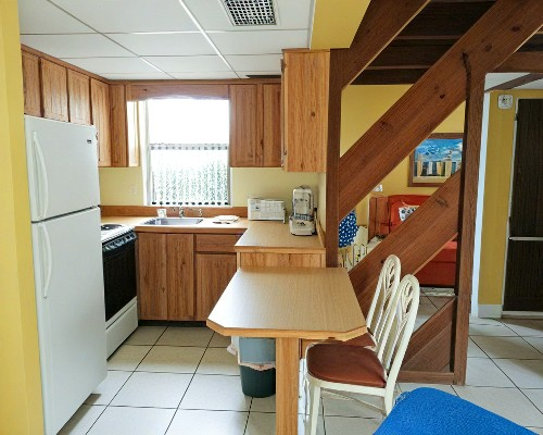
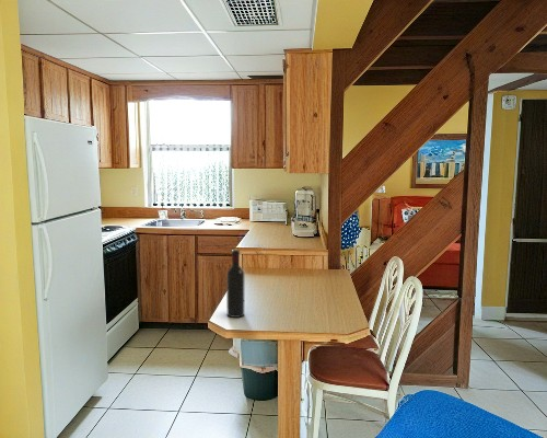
+ wine bottle (235, 281)
